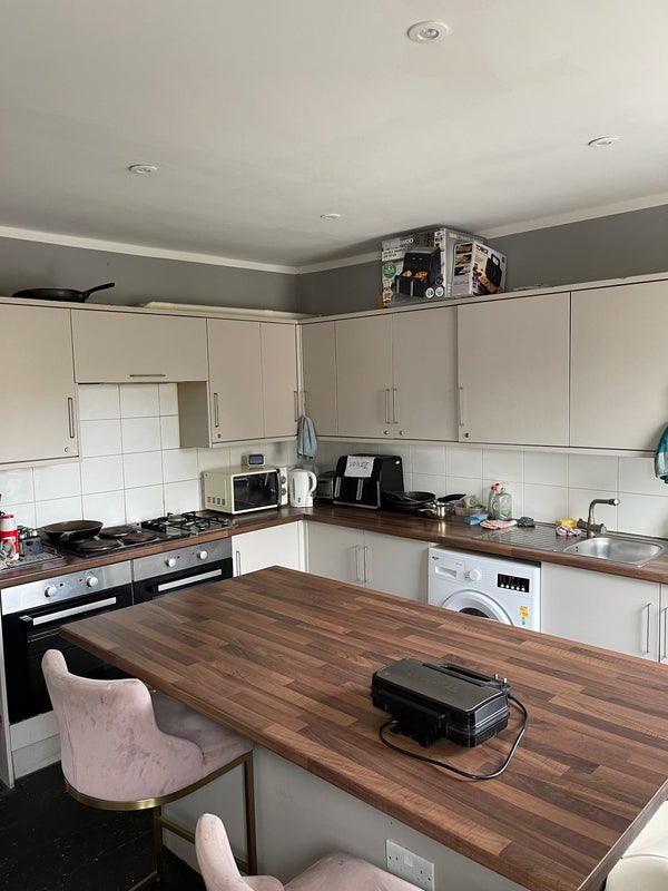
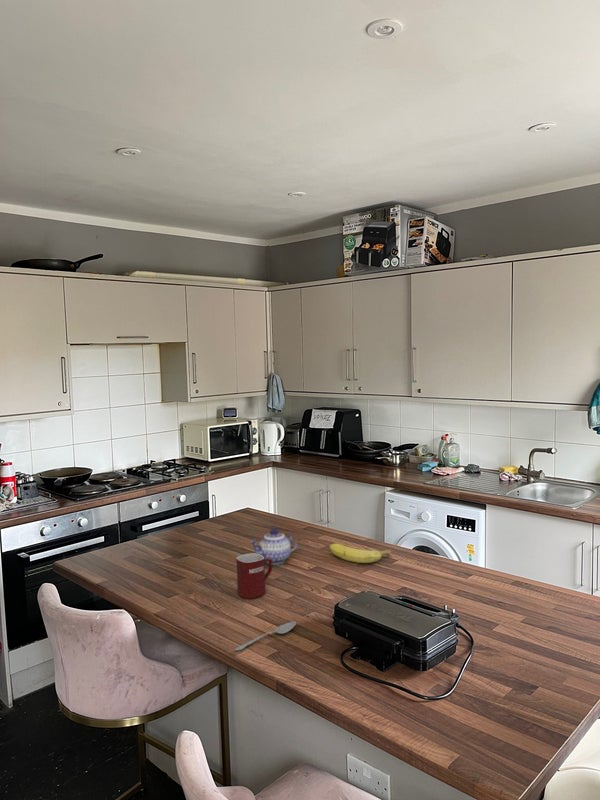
+ mug (255, 574)
+ teapot (274, 545)
+ spoon (266, 634)
+ fruit (362, 551)
